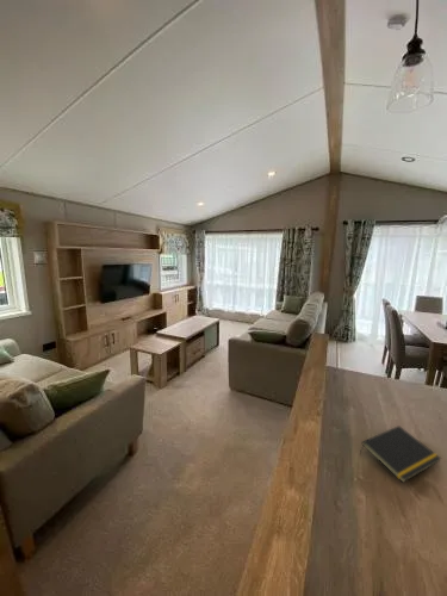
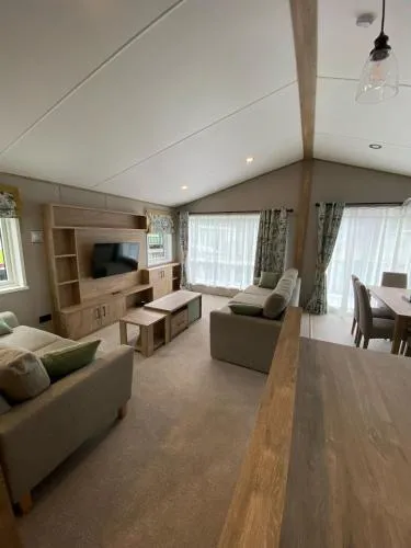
- notepad (401, 451)
